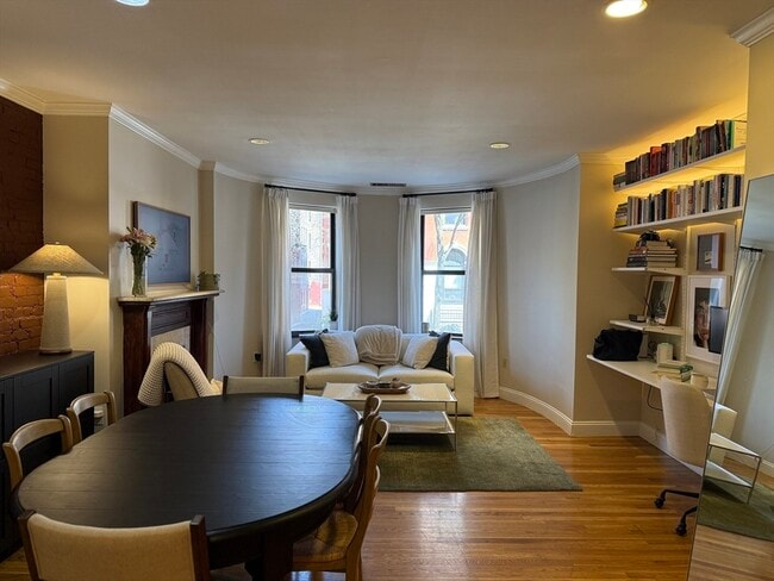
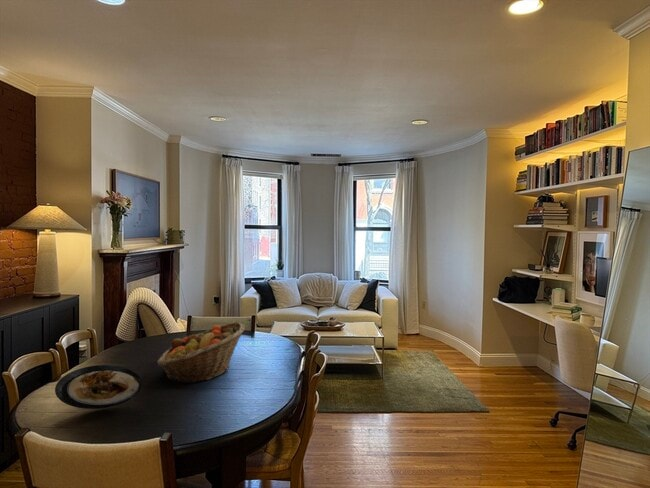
+ fruit basket (203, 349)
+ plate (101, 387)
